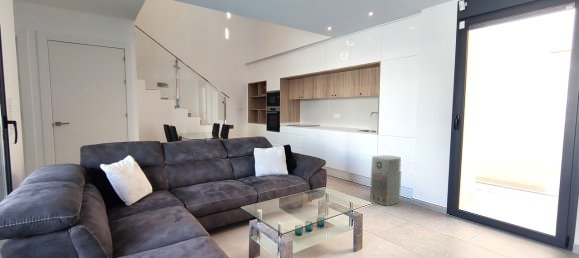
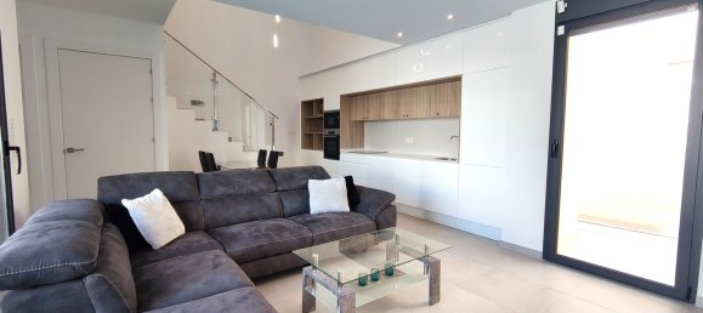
- air purifier (386, 179)
